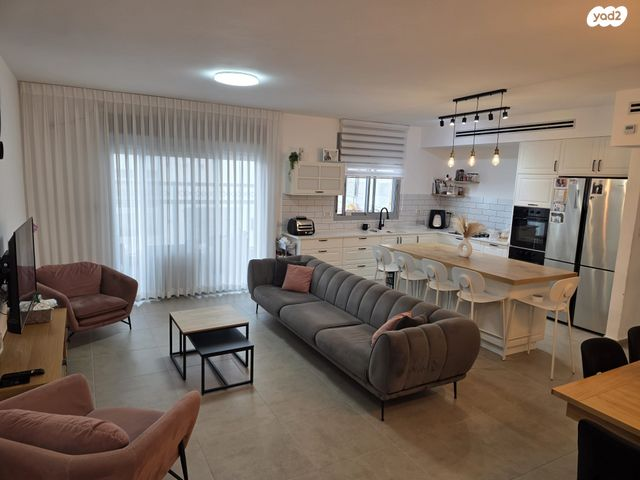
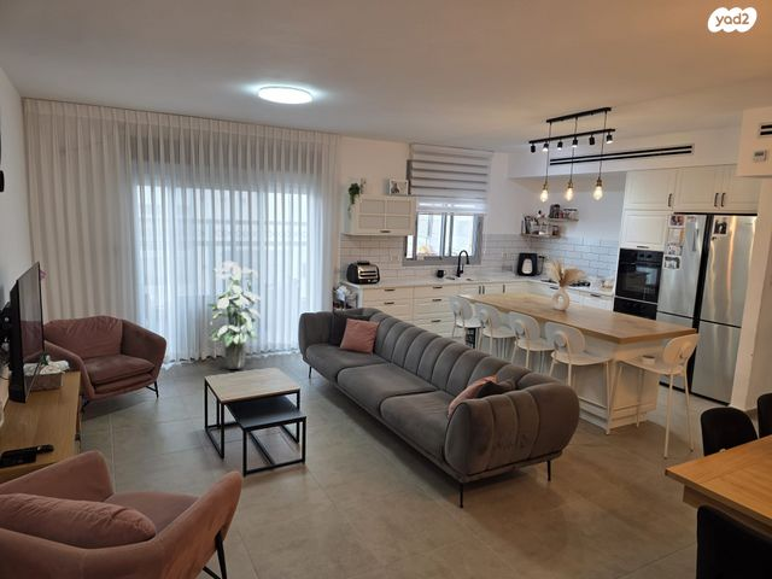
+ indoor plant (233, 314)
